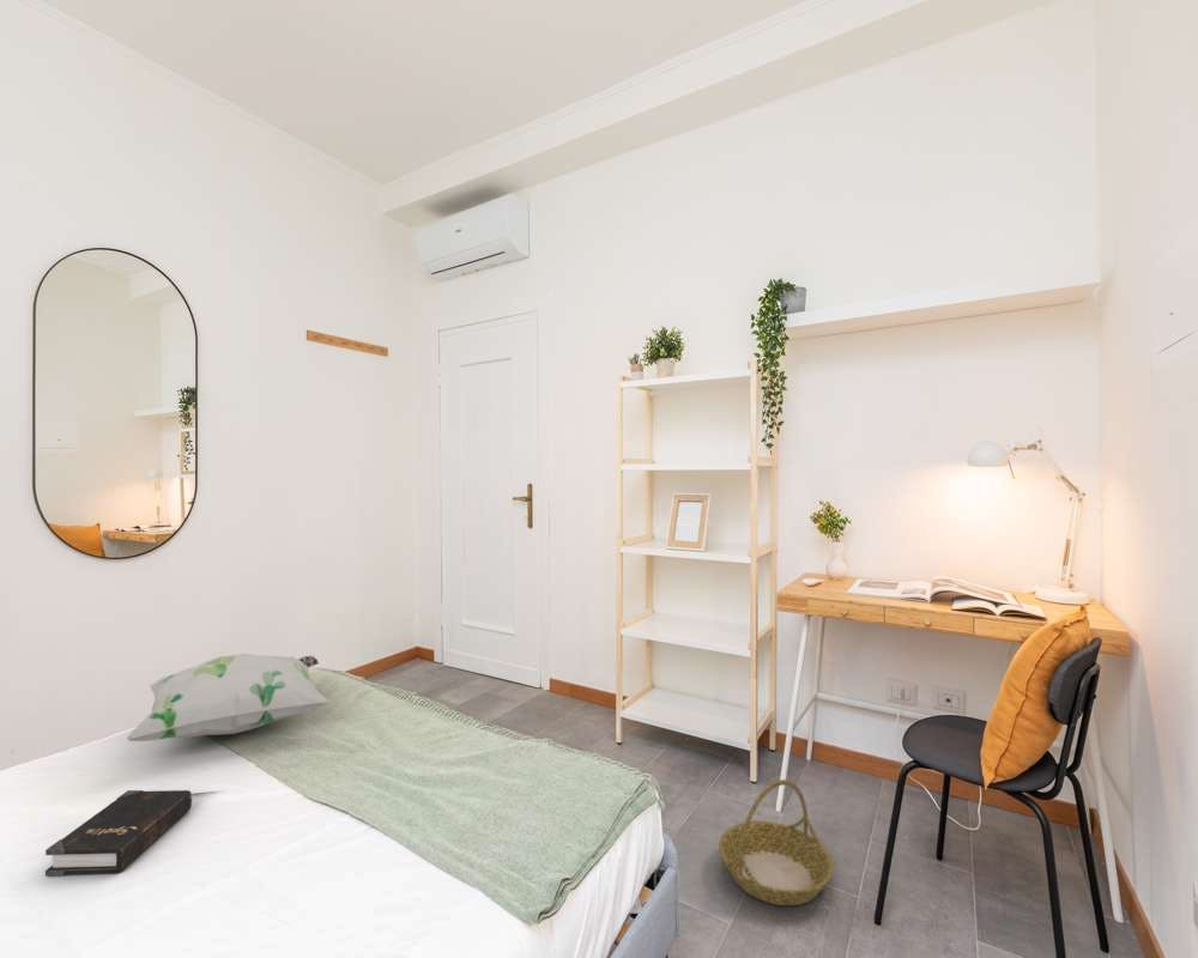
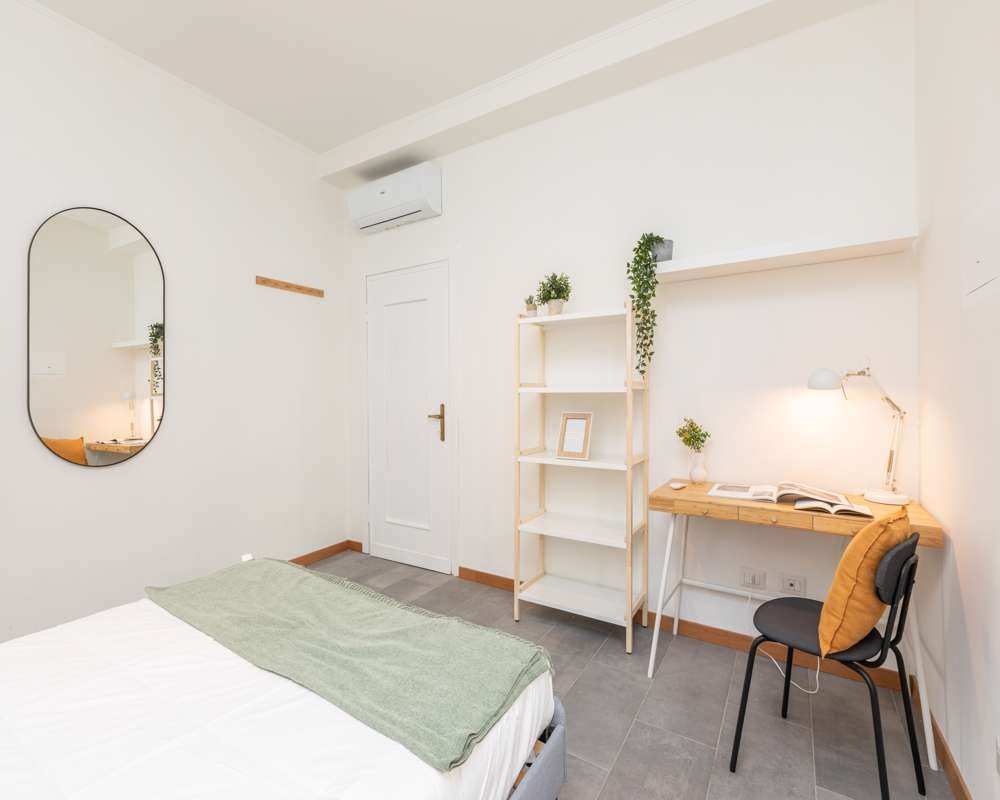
- basket (774, 829)
- decorative pillow (238, 691)
- hardback book (125, 827)
